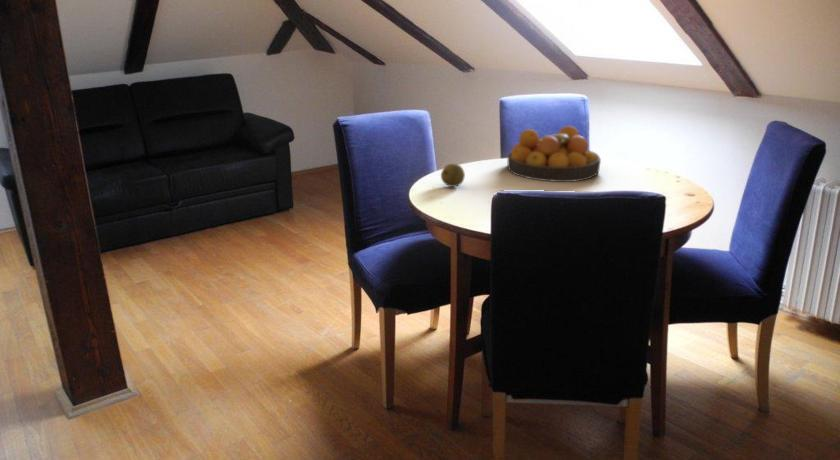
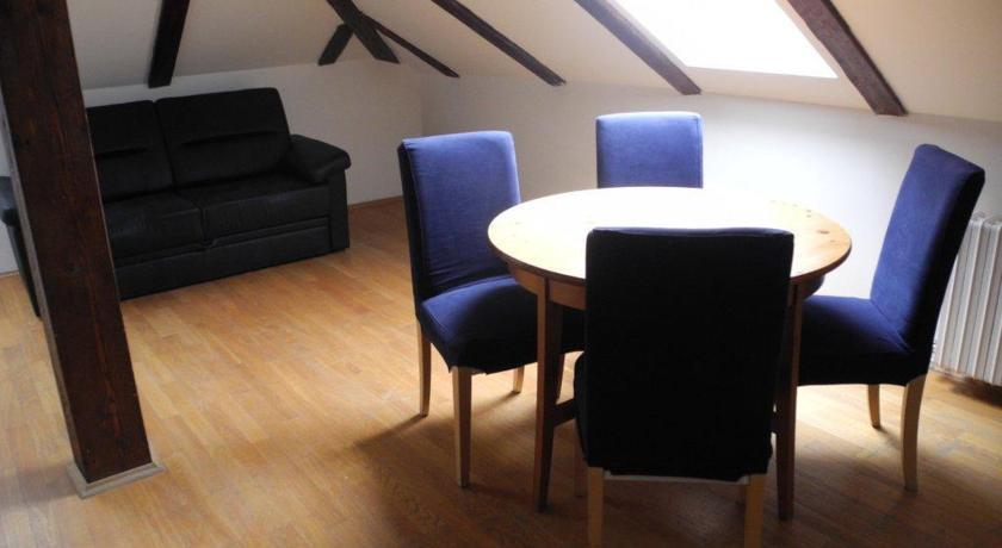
- fruit bowl (553, 149)
- fruit (452, 174)
